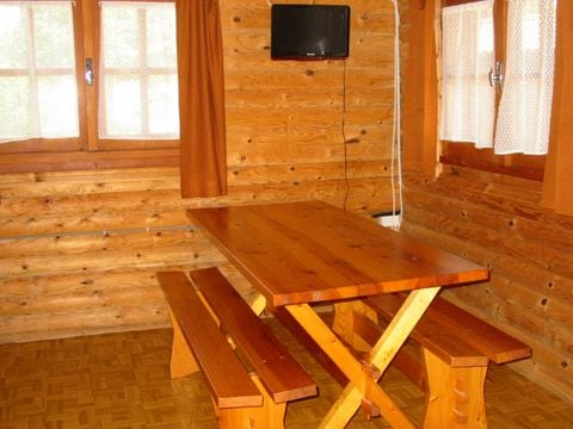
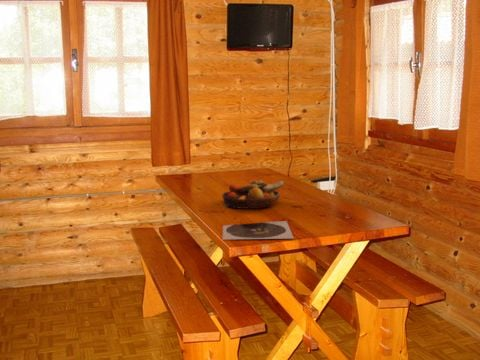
+ fruit bowl (251, 191)
+ plate (256, 229)
